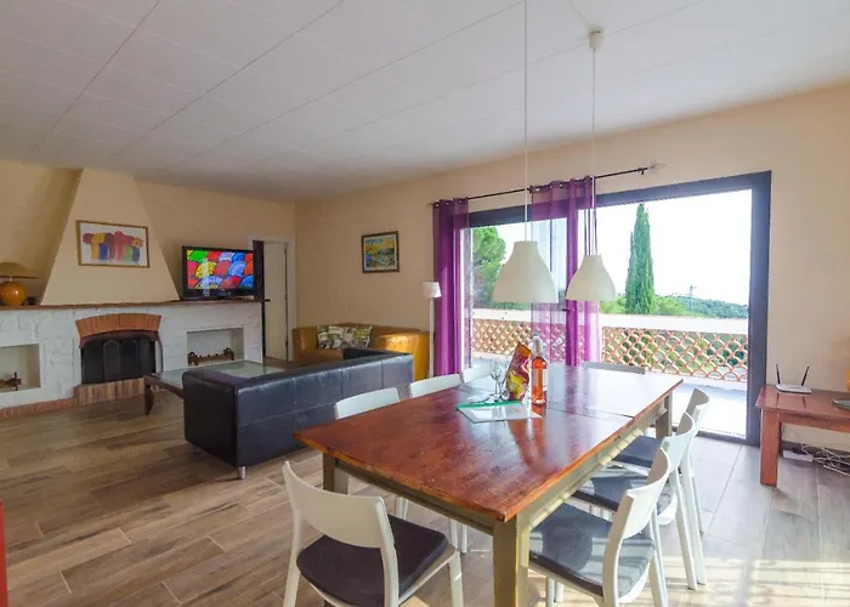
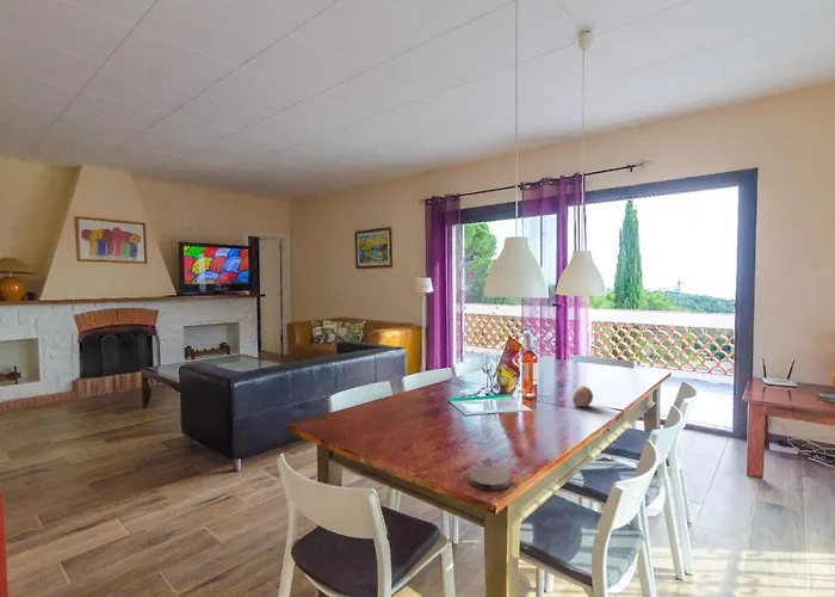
+ coaster (489, 478)
+ fruit (582, 395)
